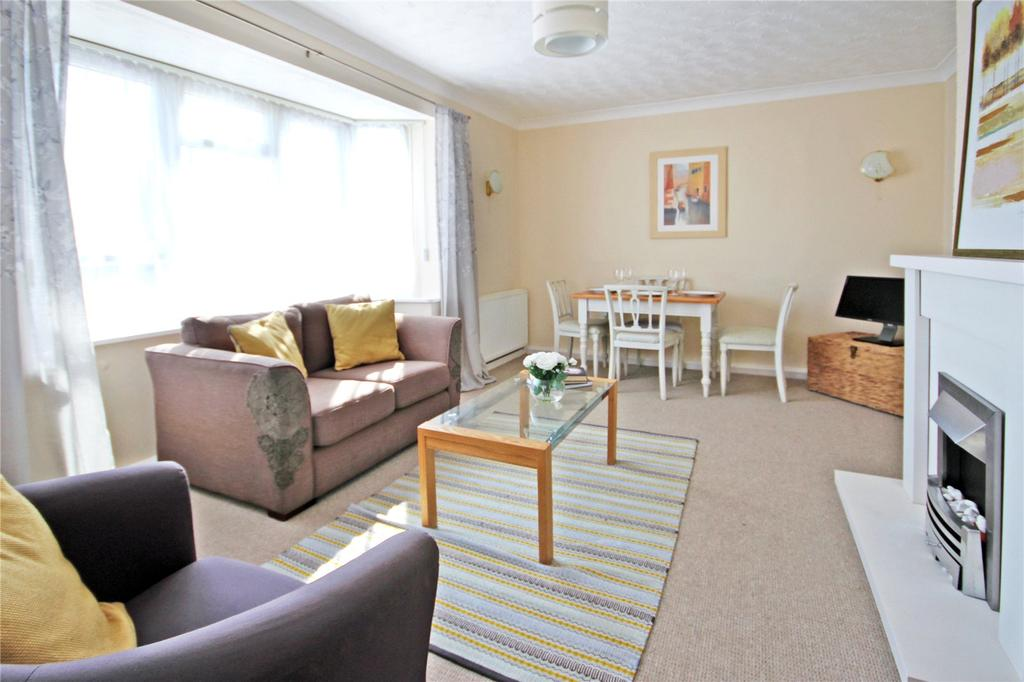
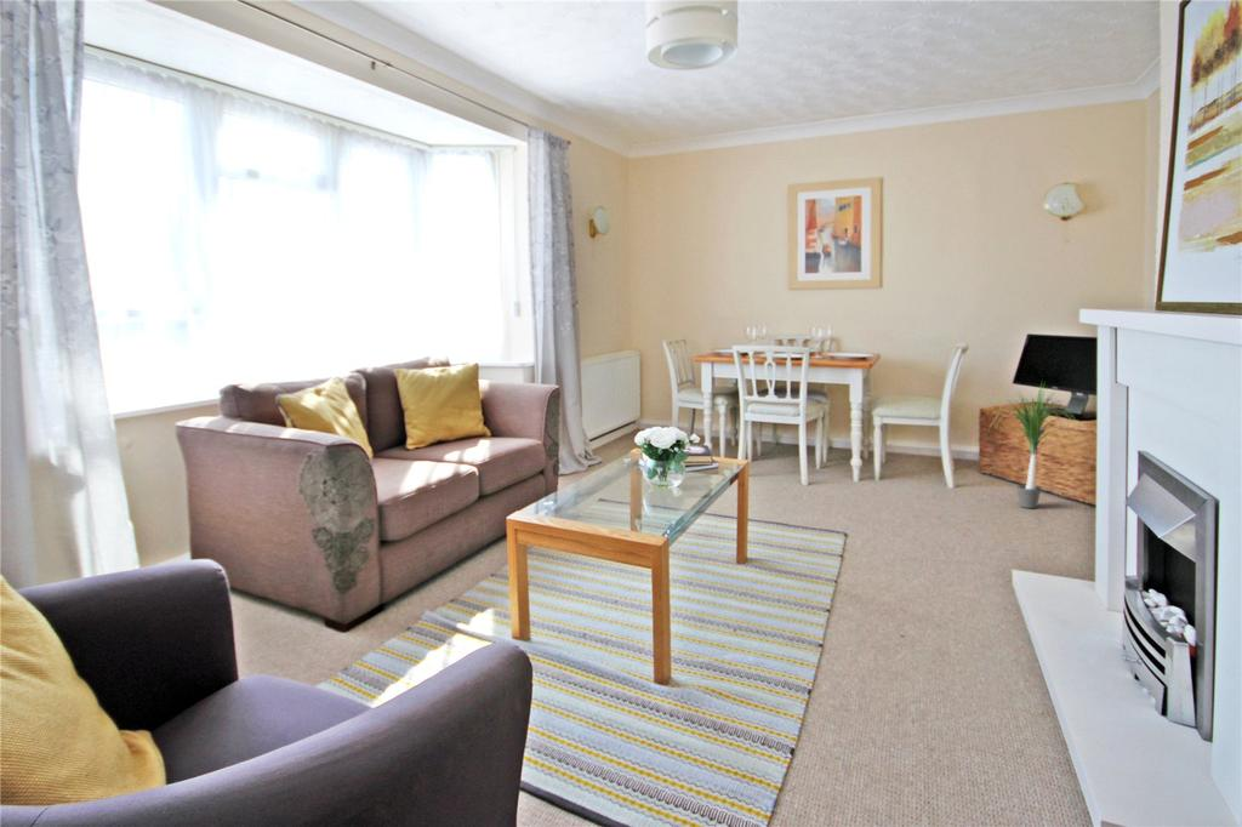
+ potted plant (1032, 443)
